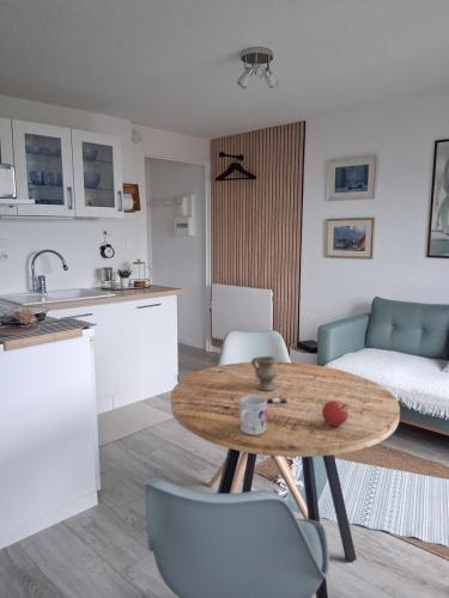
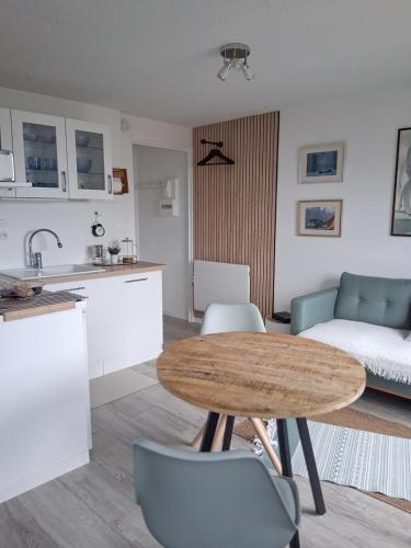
- fruit (334, 413)
- mug (250, 416)
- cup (267, 377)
